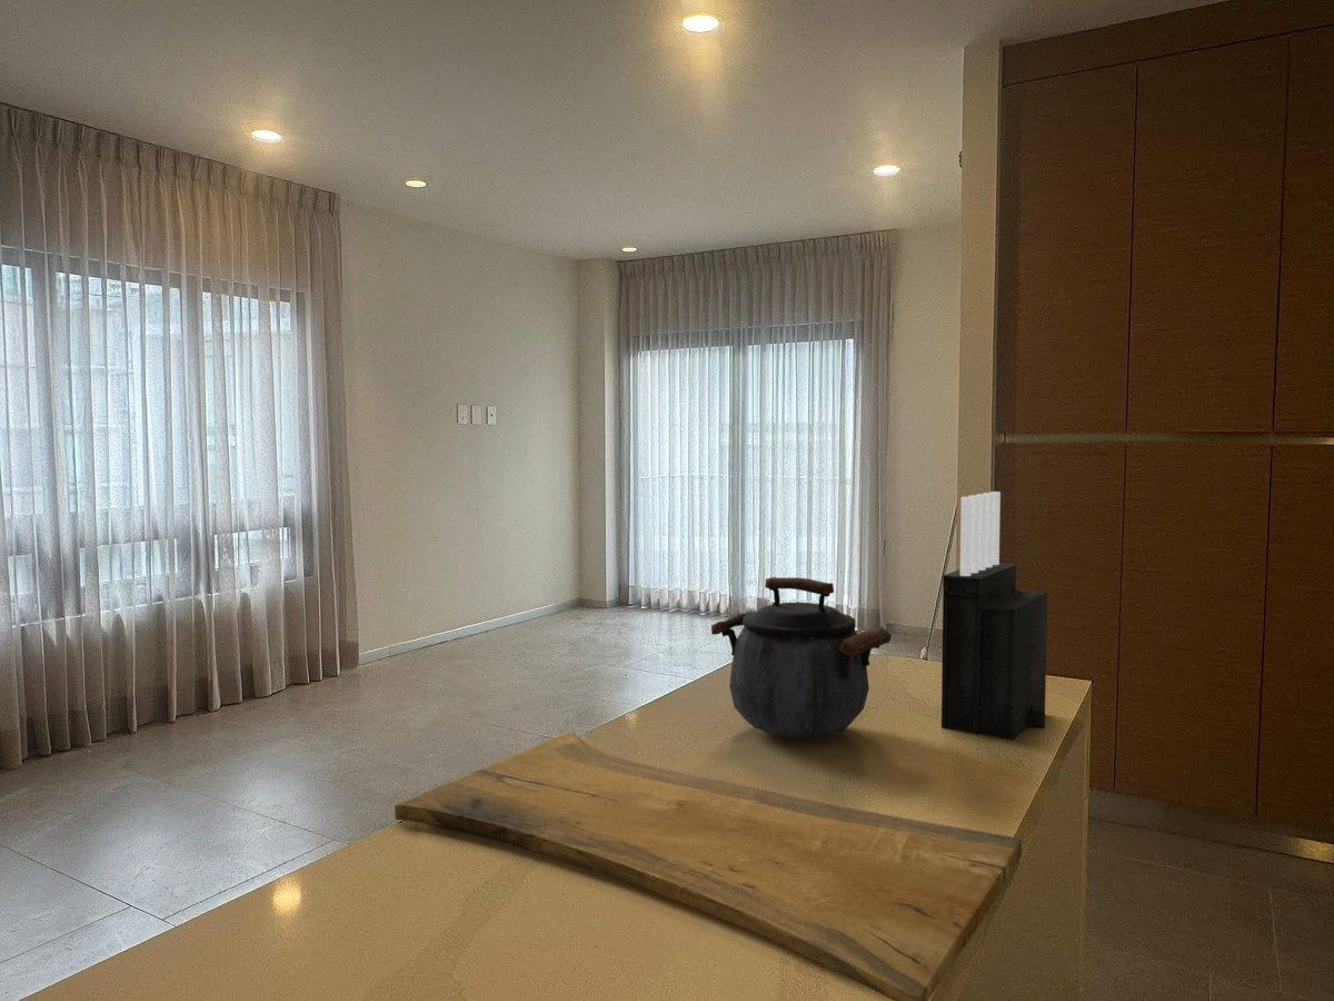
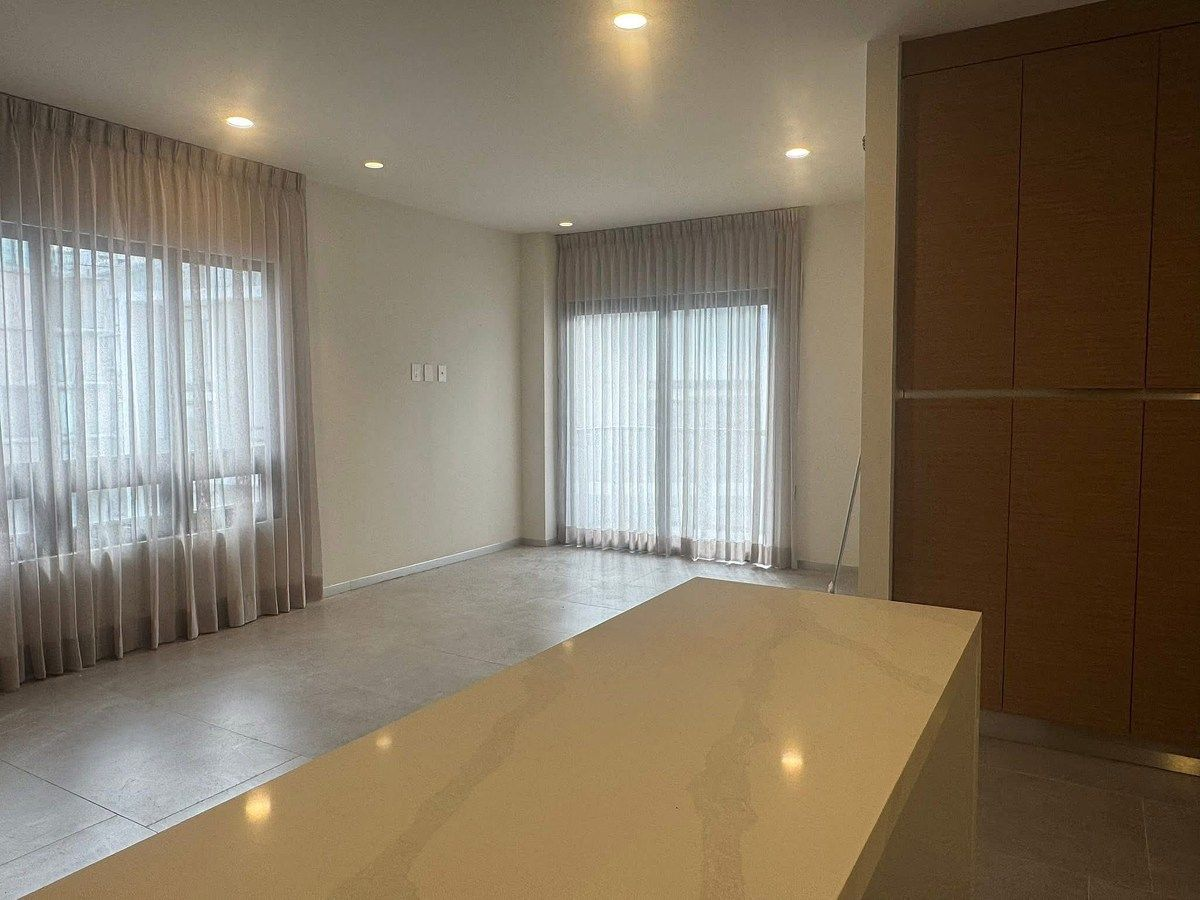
- cutting board (690, 830)
- kettle (798, 655)
- knife block (1004, 608)
